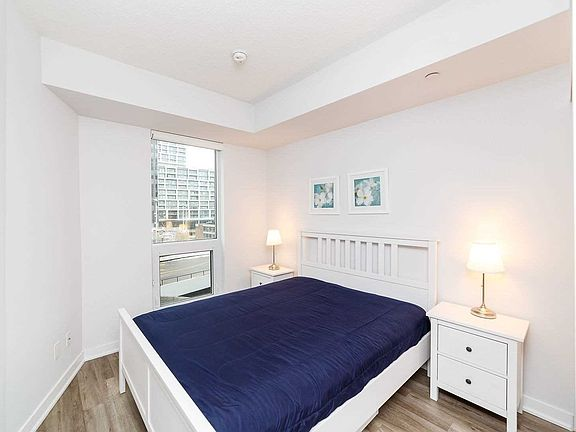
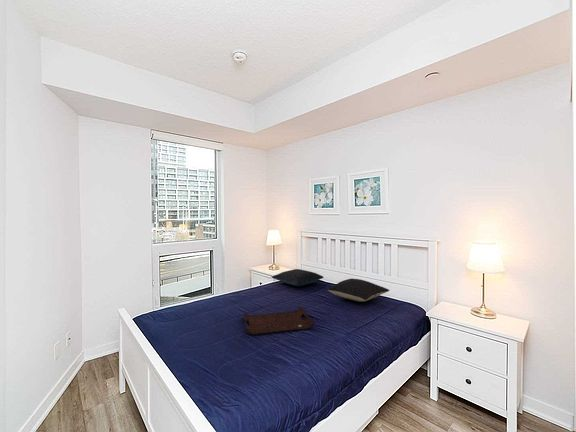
+ serving tray (276, 319)
+ pillow (297, 277)
+ pillow (358, 290)
